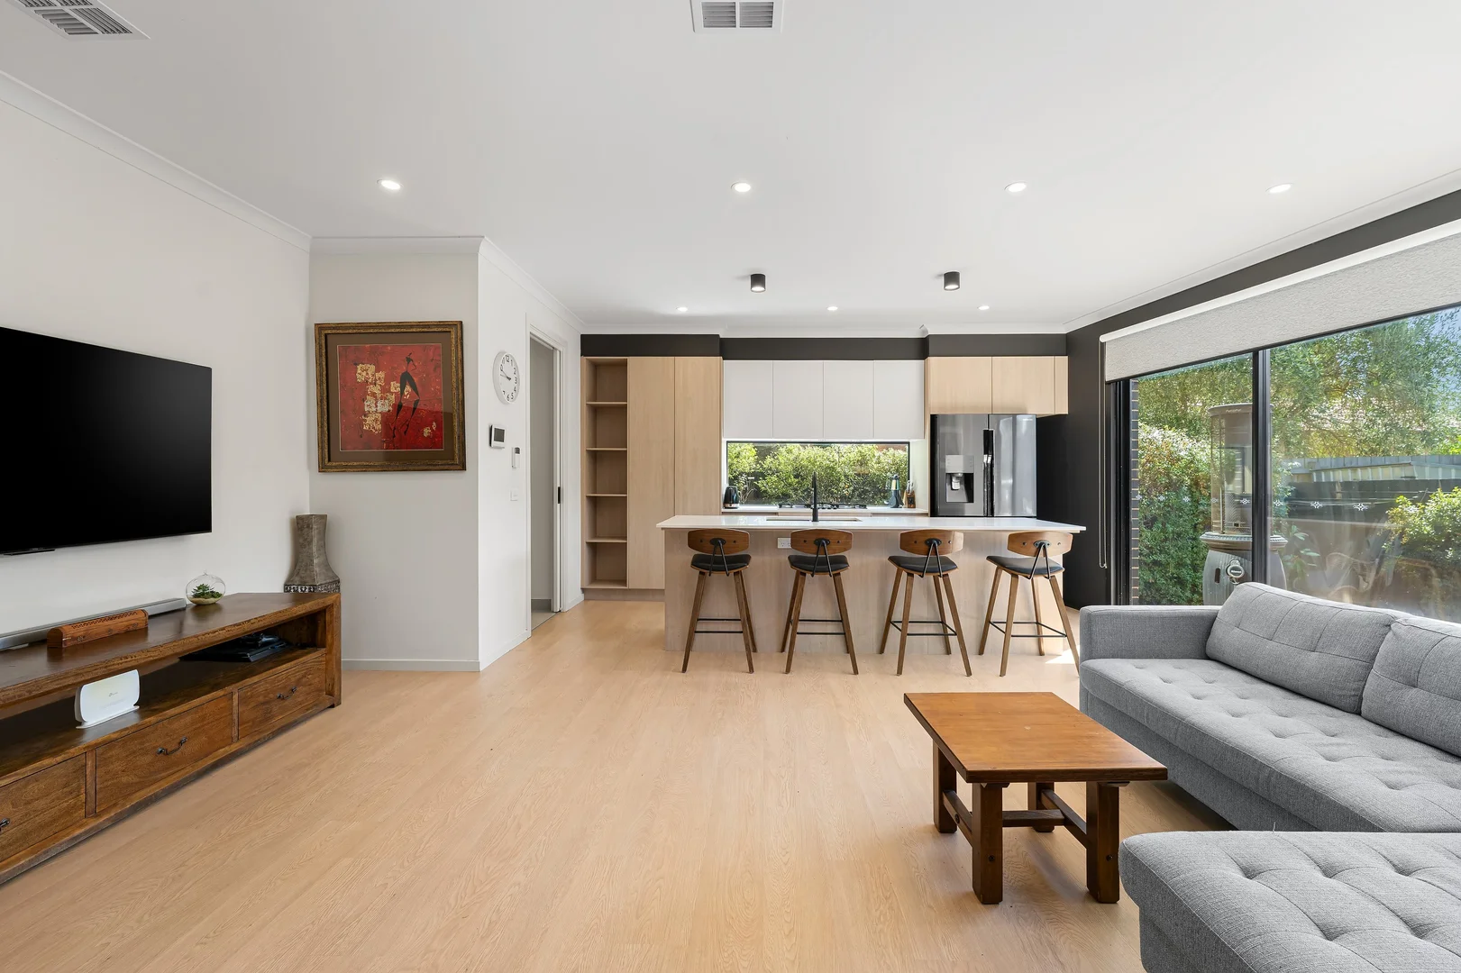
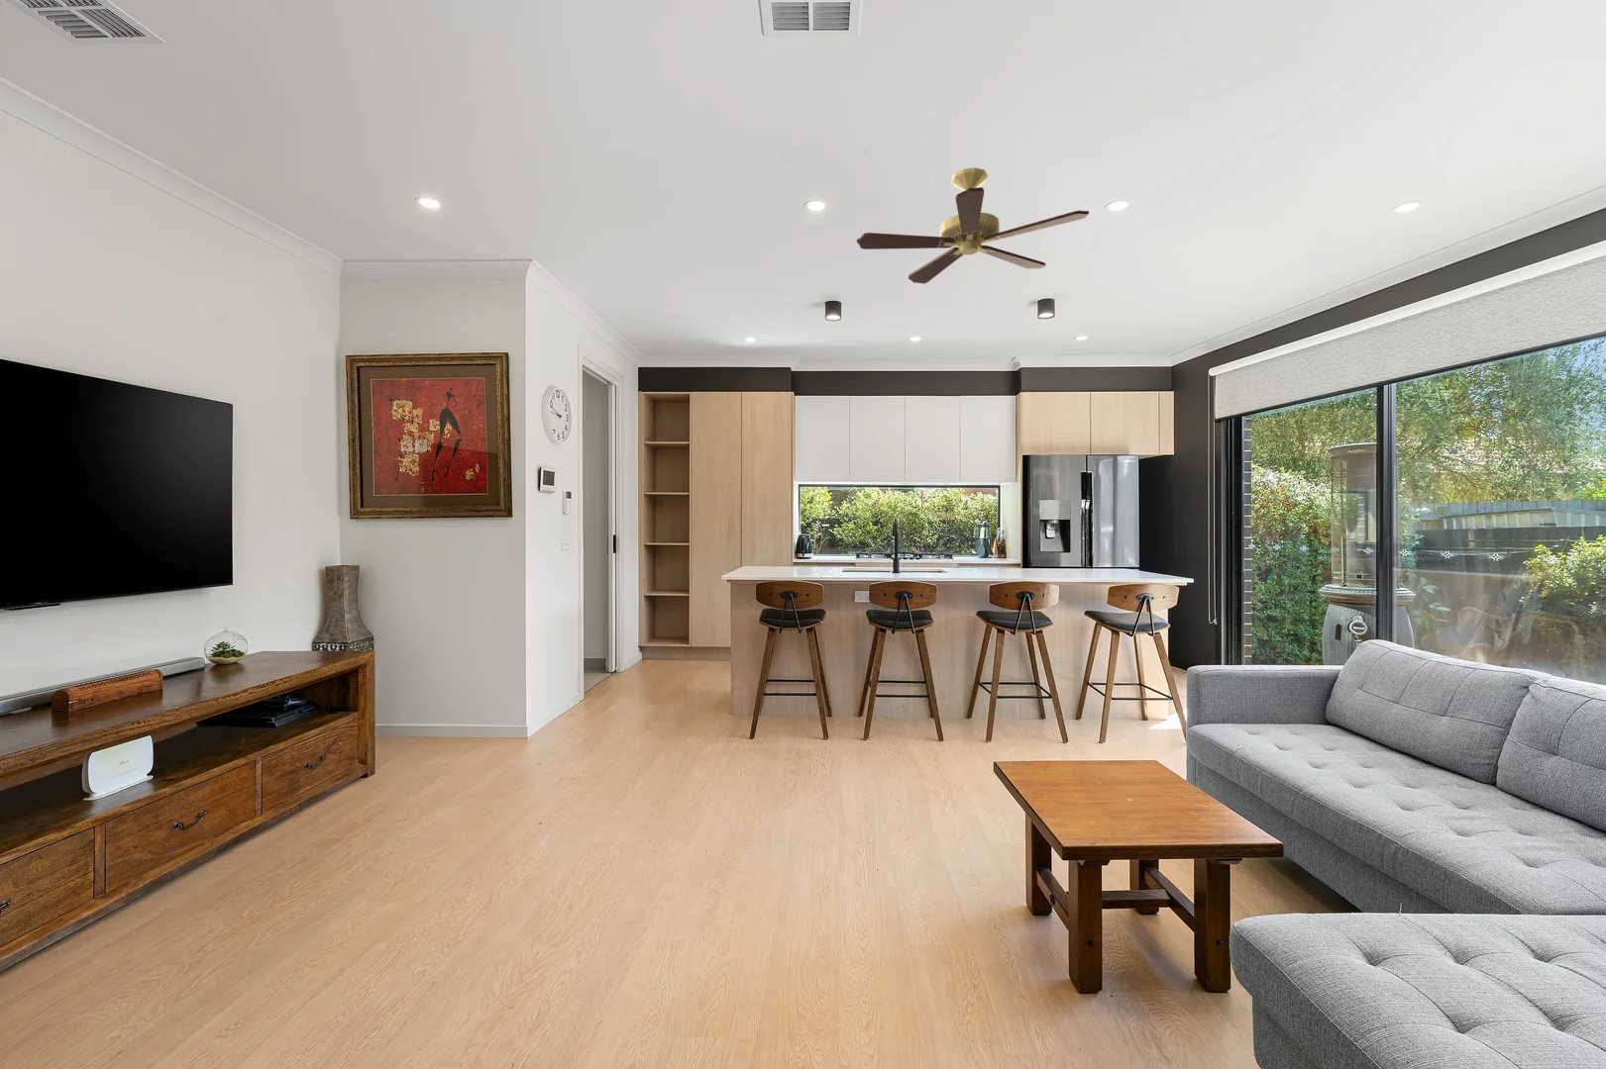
+ ceiling fan (967, 210)
